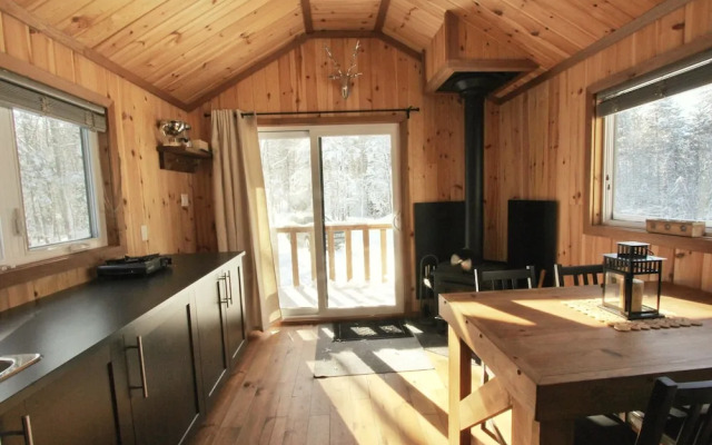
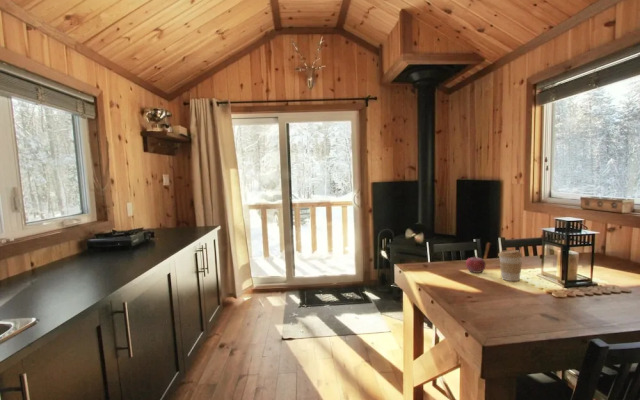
+ fruit (475, 263)
+ coffee cup (510, 264)
